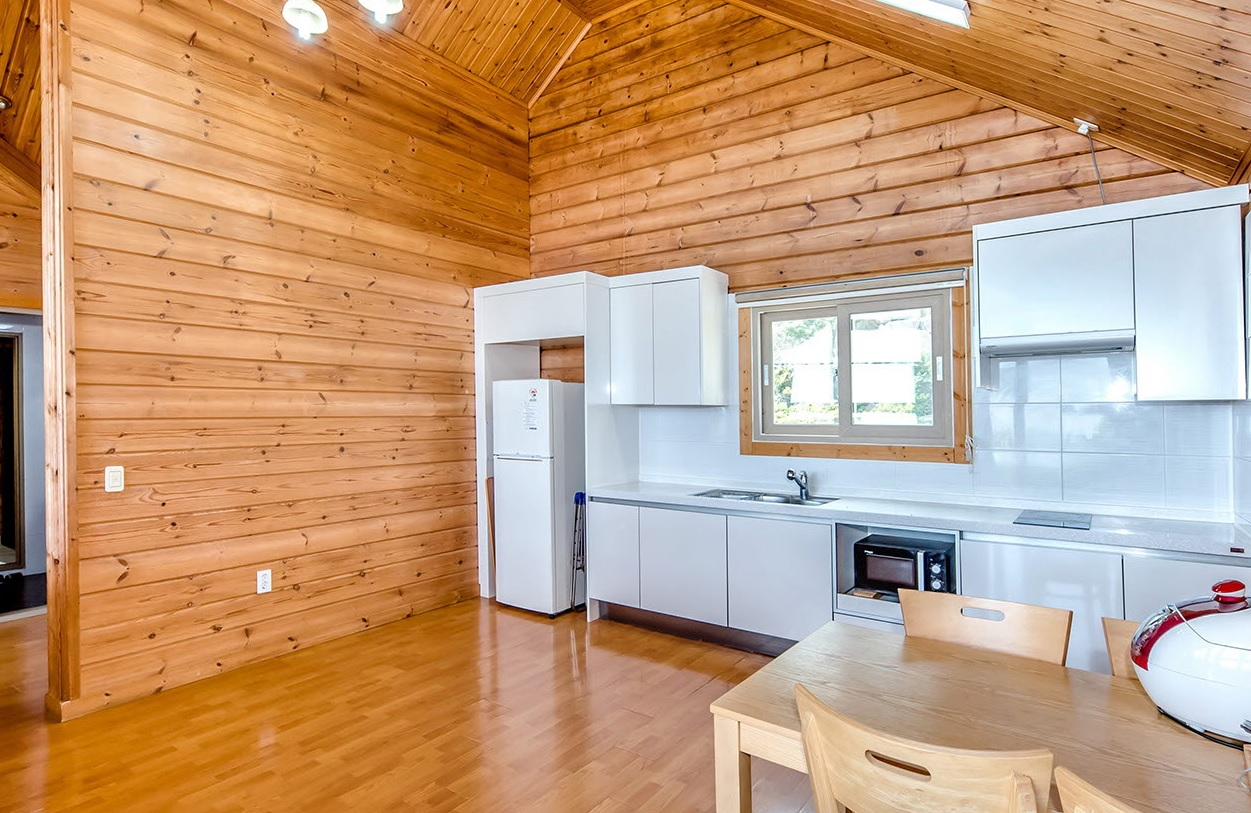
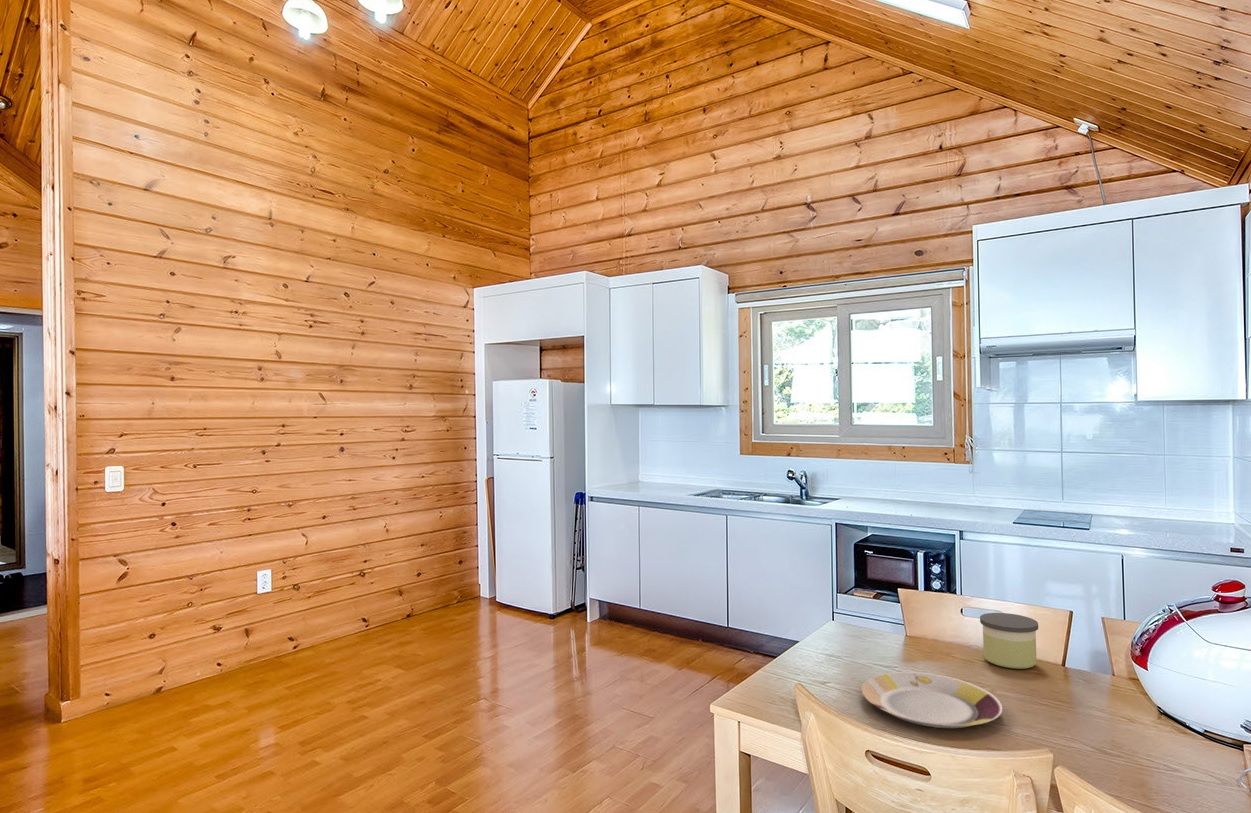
+ plate (929, 701)
+ candle (1009, 640)
